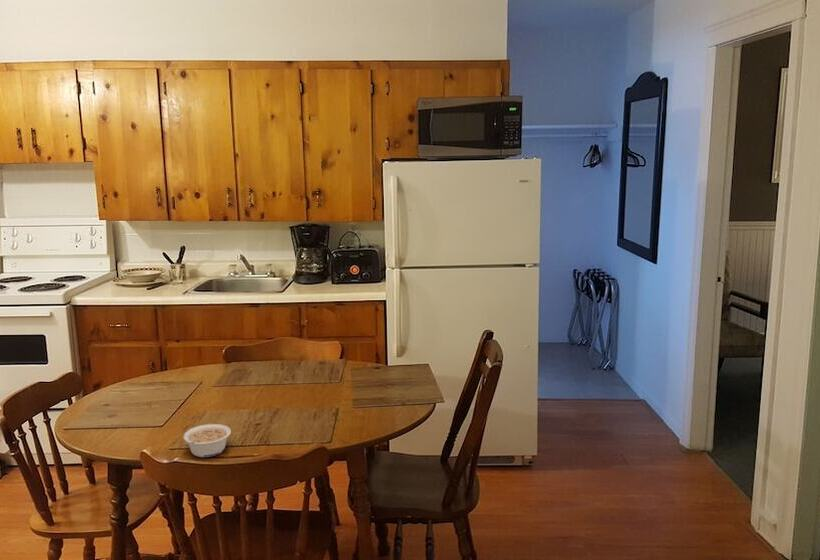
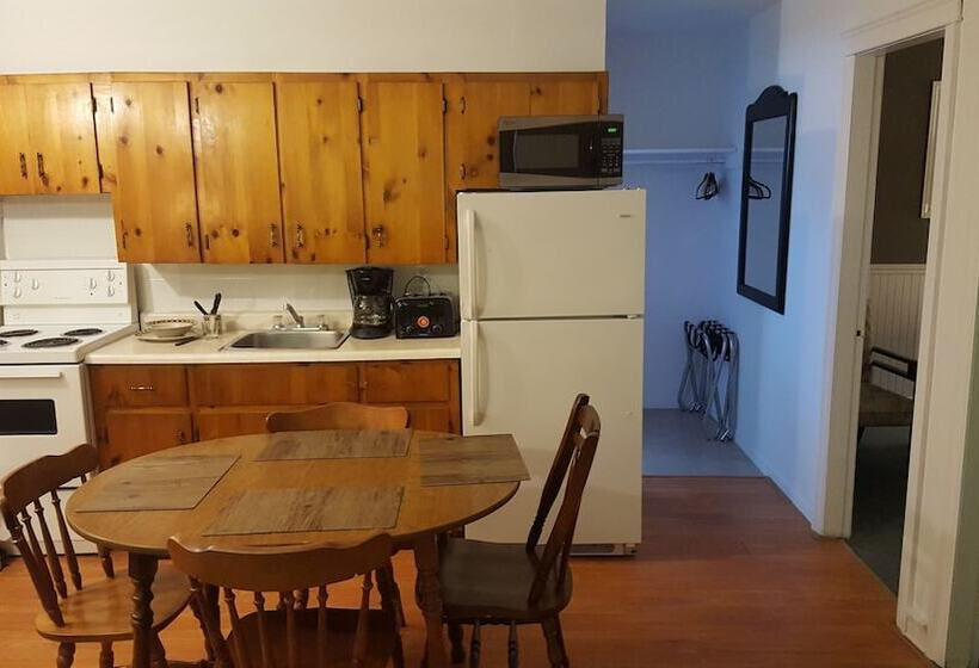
- legume (207, 440)
